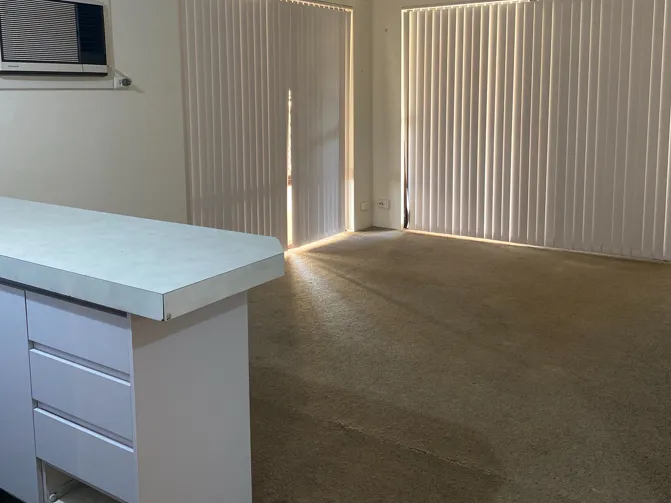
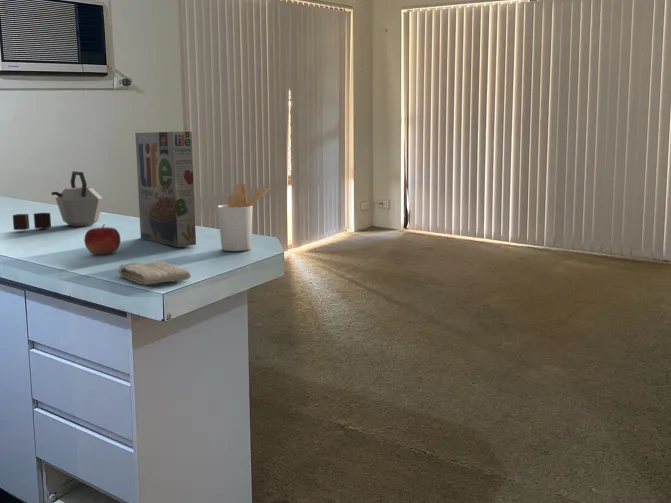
+ kettle (56, 199)
+ washcloth (153, 271)
+ fruit (102, 238)
+ utensil holder (244, 216)
+ cereal box (165, 187)
